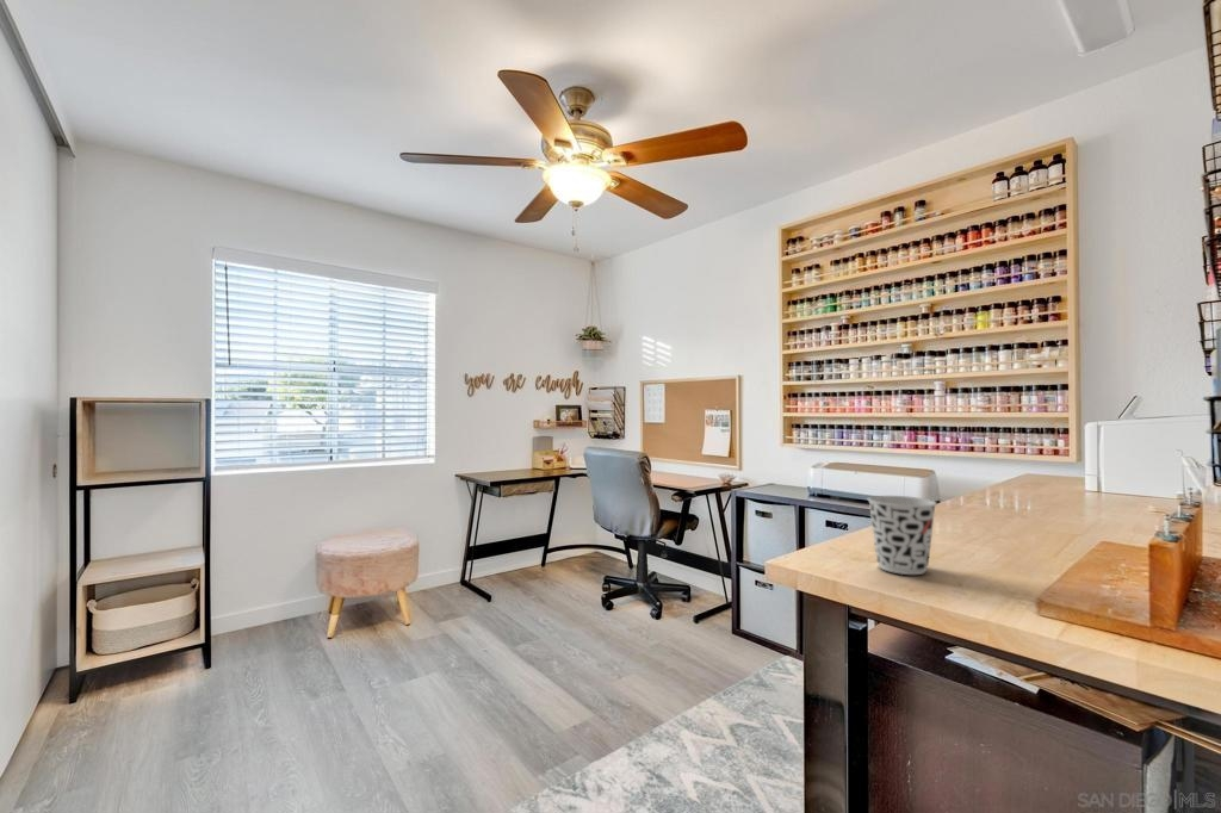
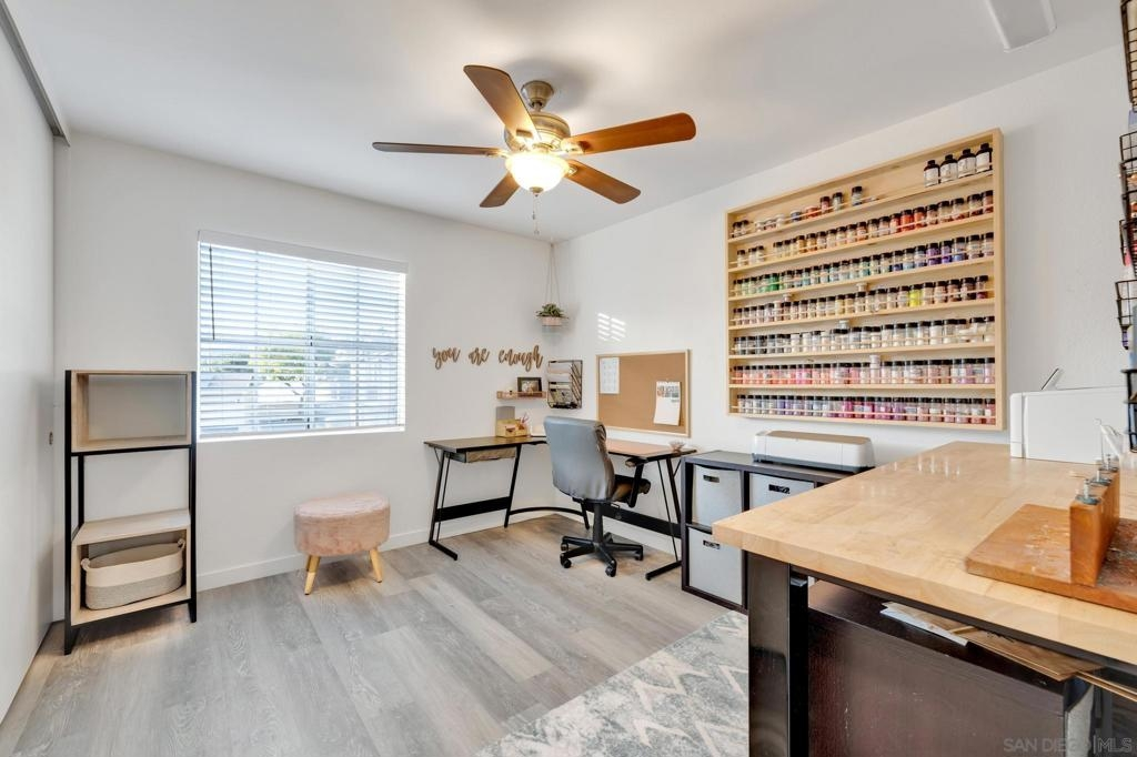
- cup (901, 534)
